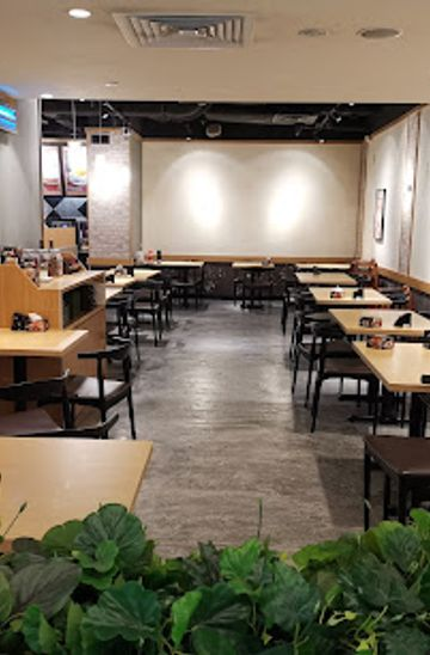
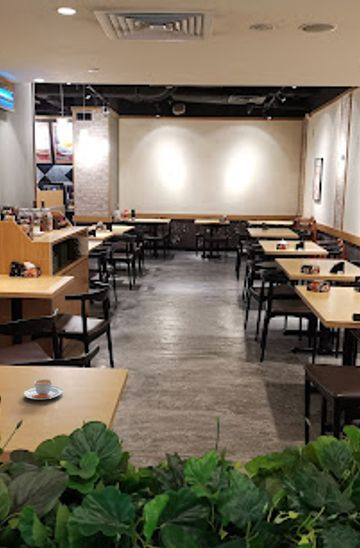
+ teacup (43, 388)
